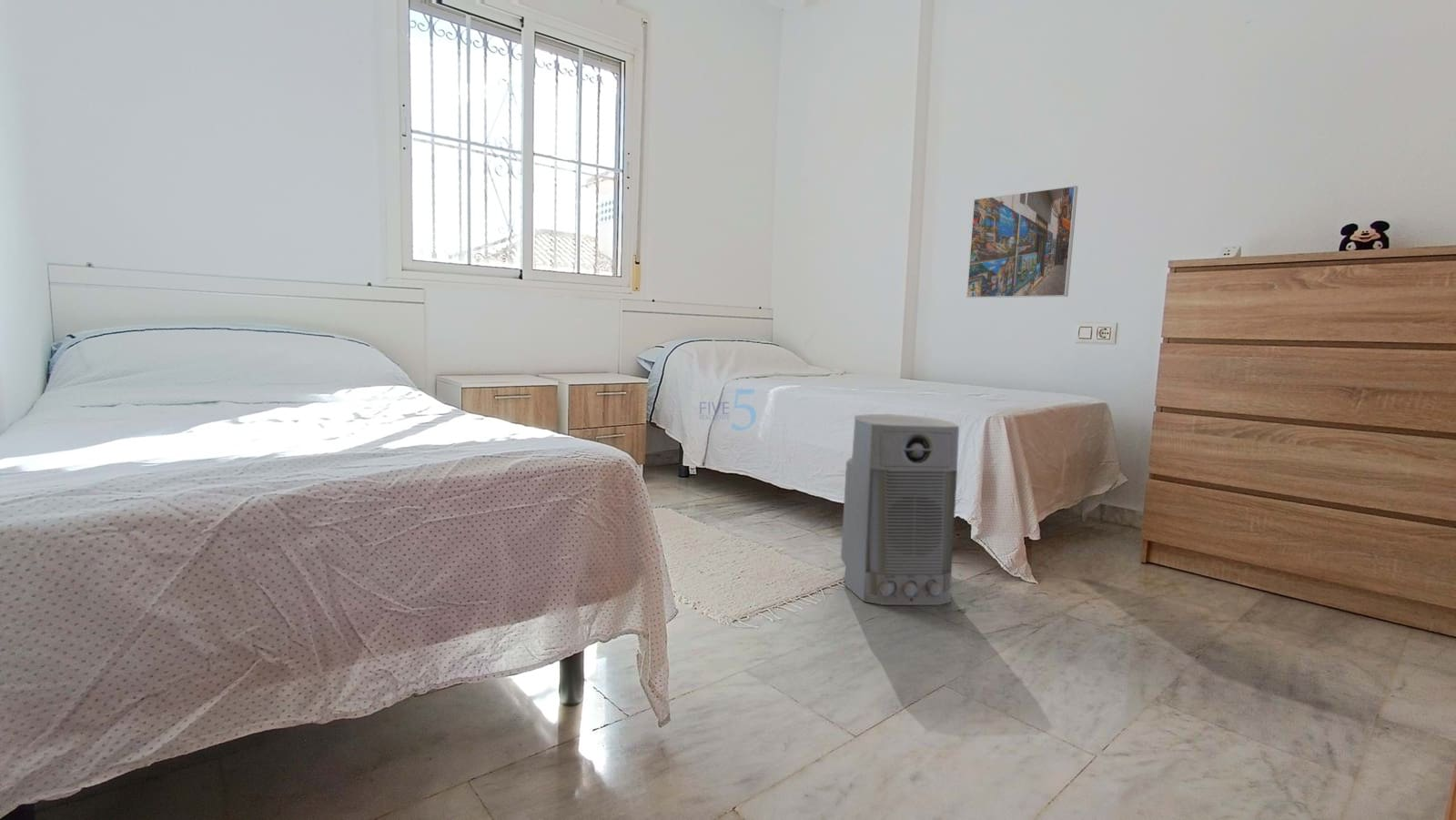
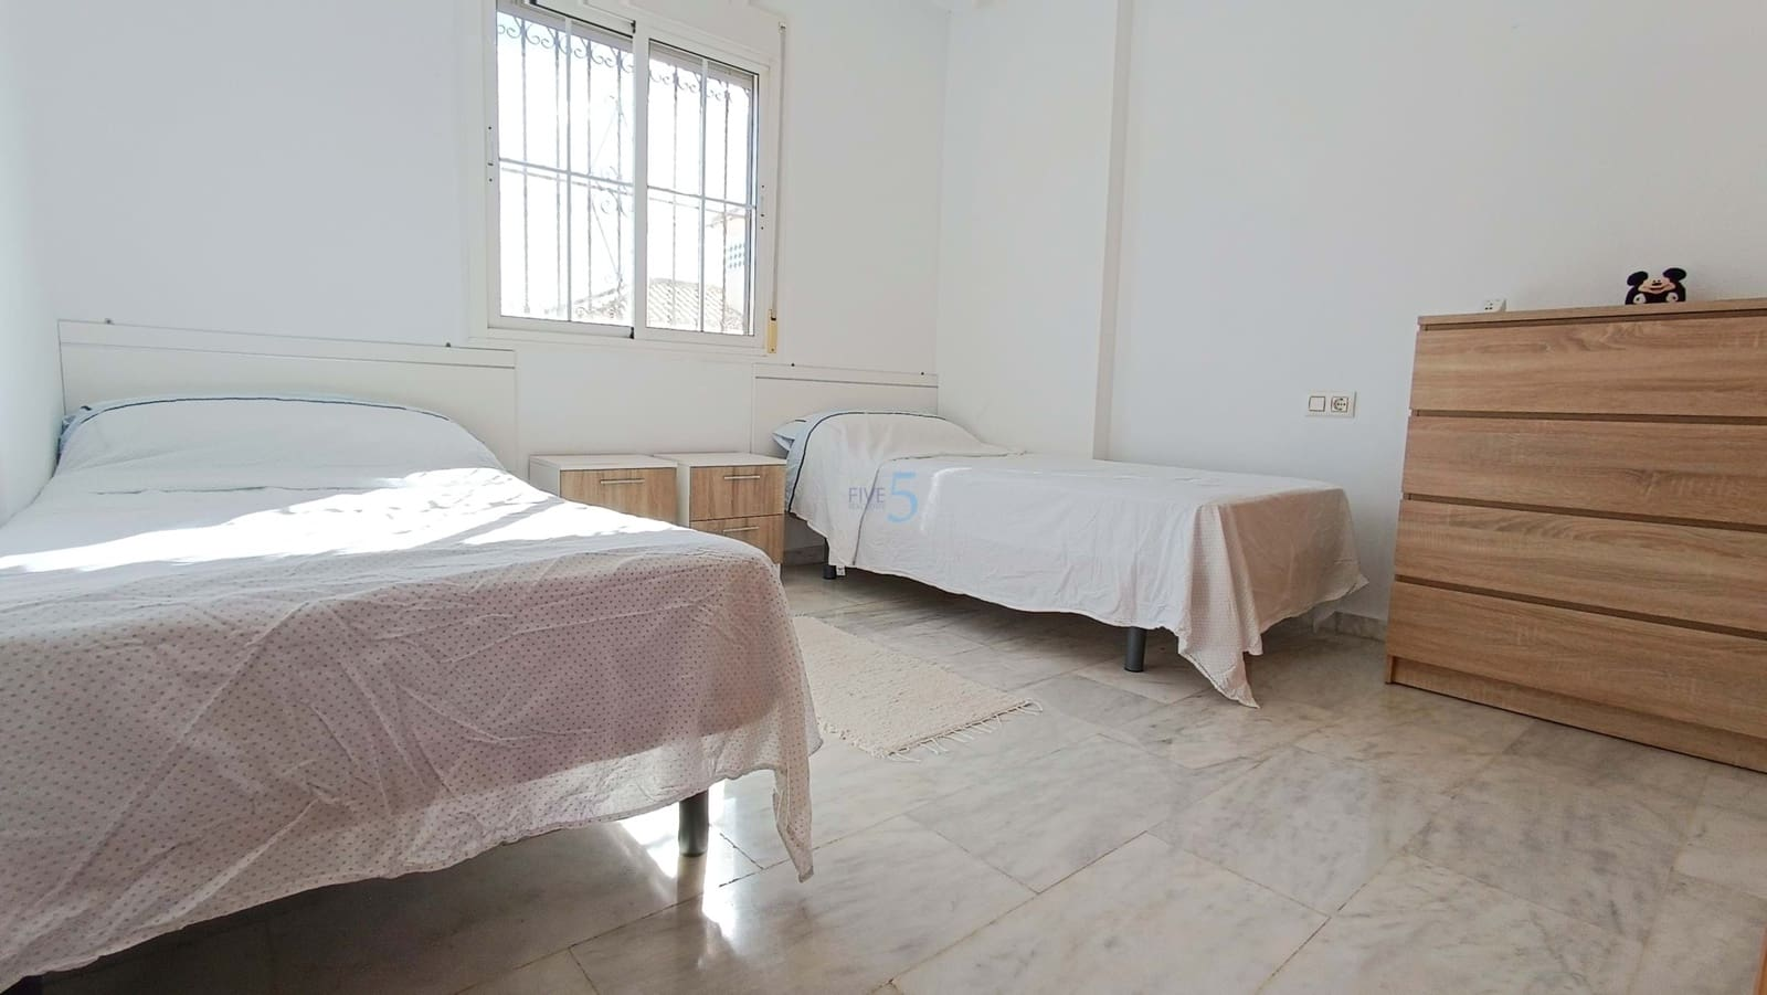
- air purifier (897, 502)
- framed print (1018, 245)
